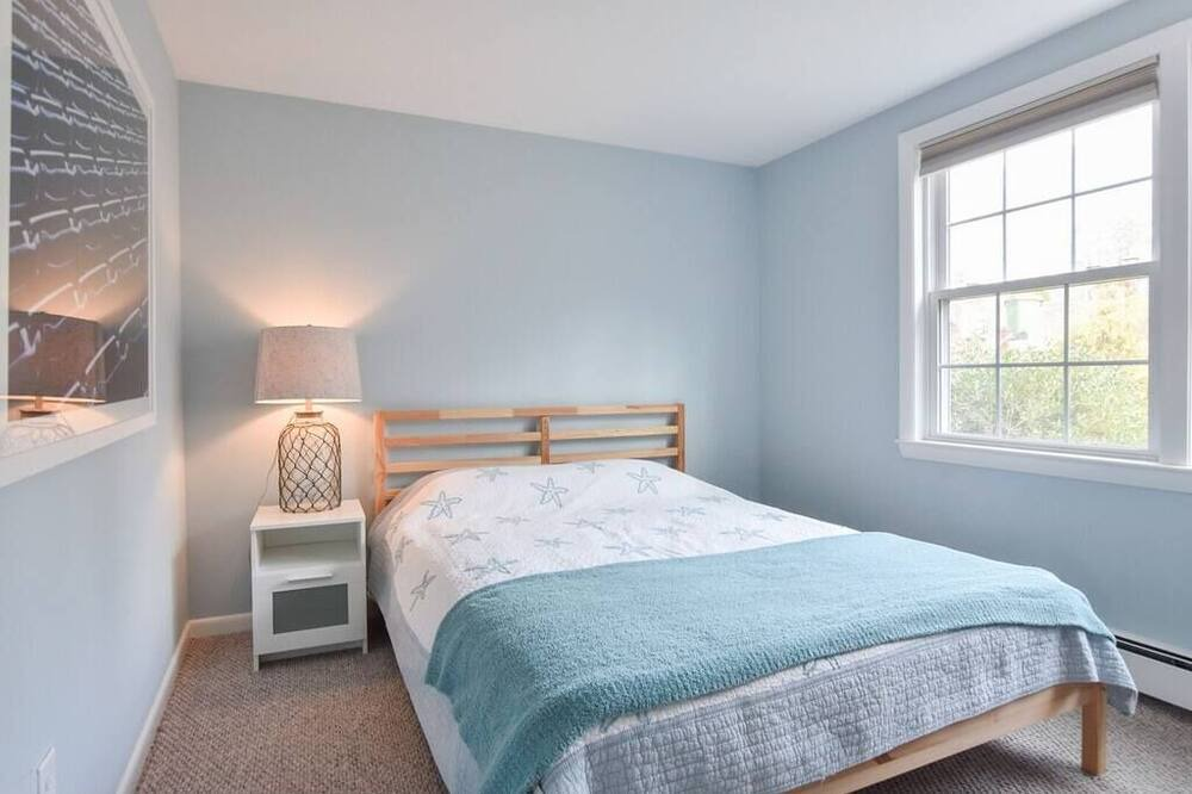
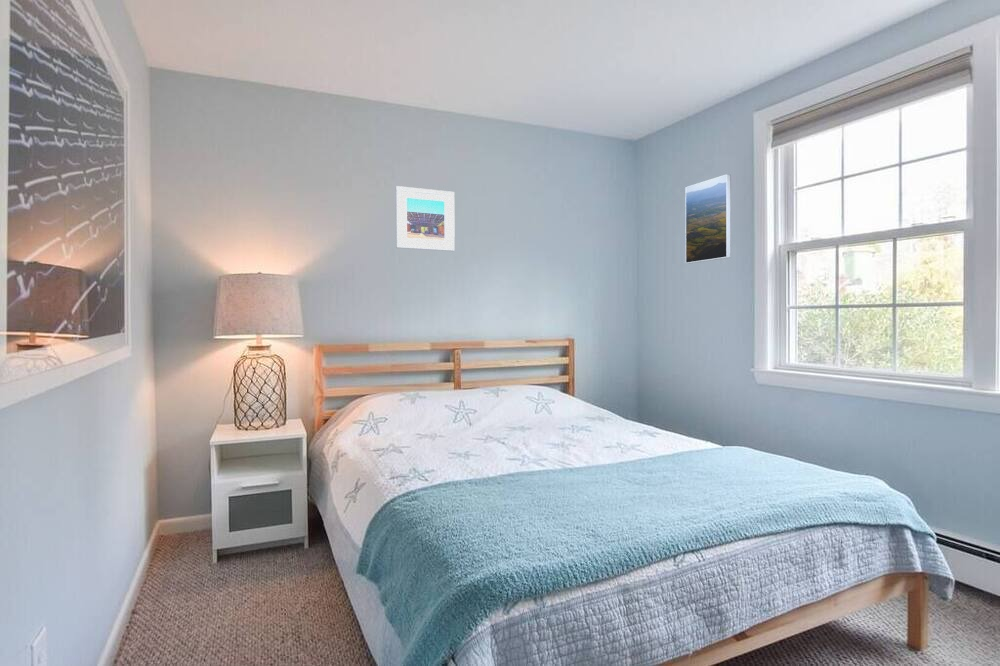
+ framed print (707, 221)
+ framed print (425, 219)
